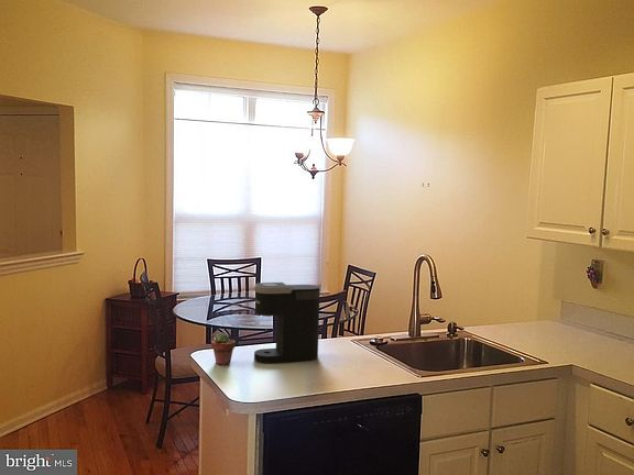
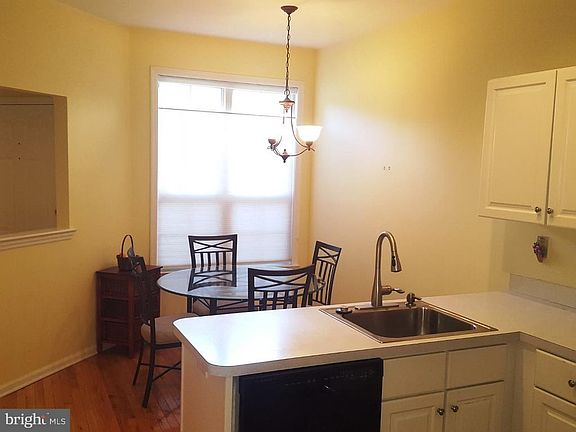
- potted succulent (222, 347)
- coffee maker (286, 321)
